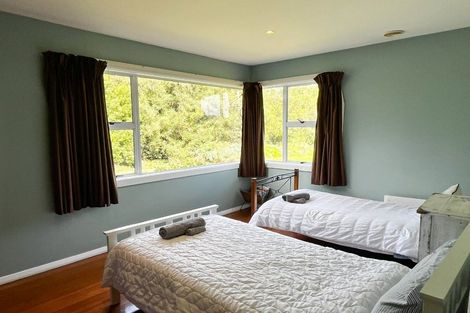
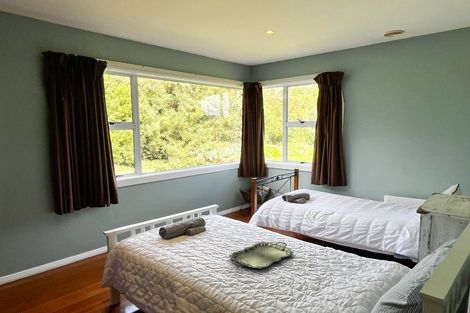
+ serving tray (261, 253)
